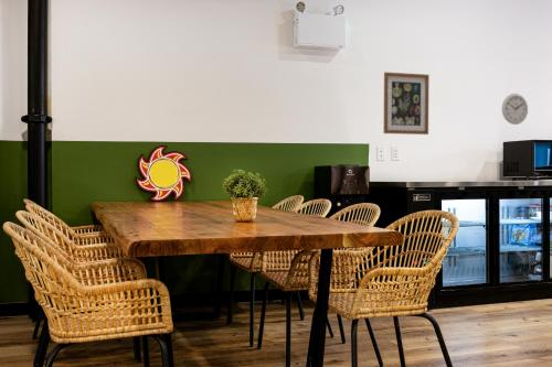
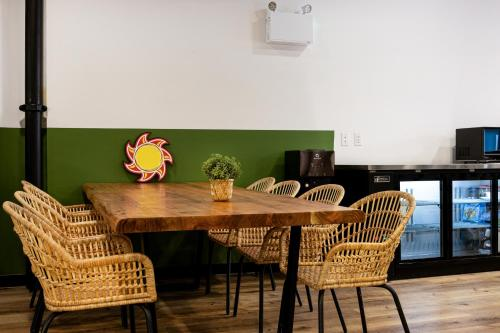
- wall art (406, 104)
- wall clock (514, 108)
